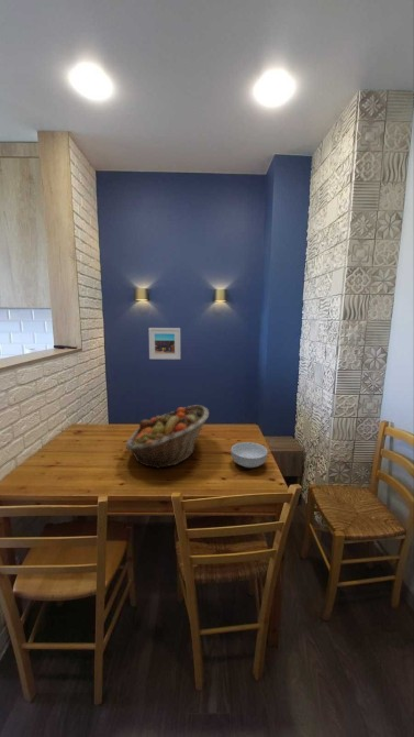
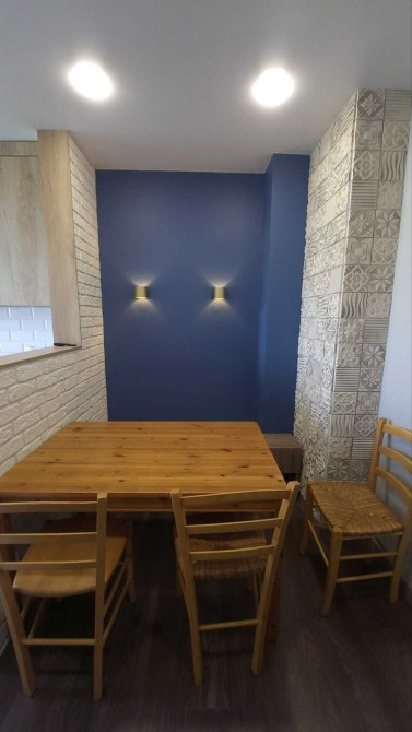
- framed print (165, 343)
- fruit basket (169, 431)
- cereal bowl (248, 457)
